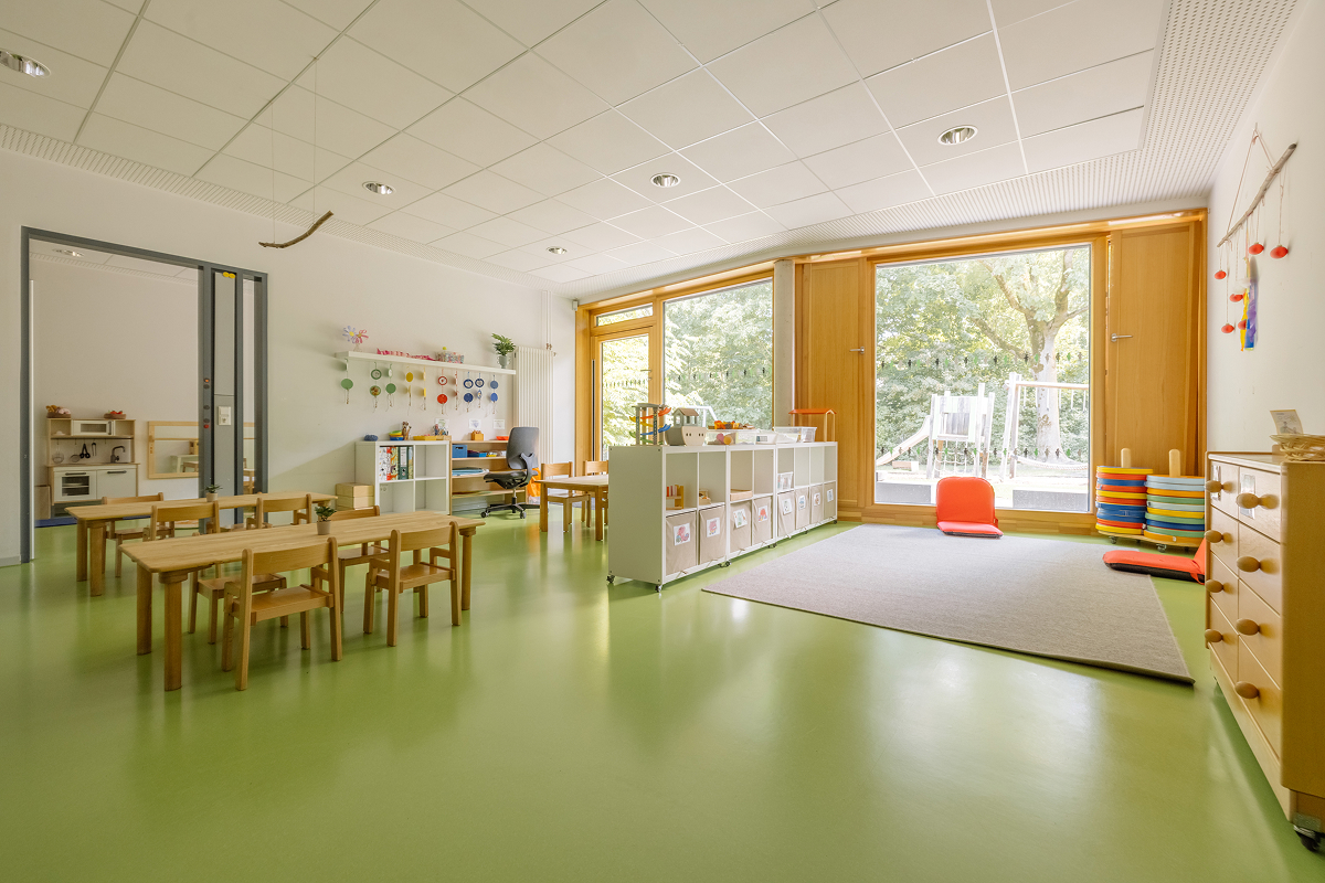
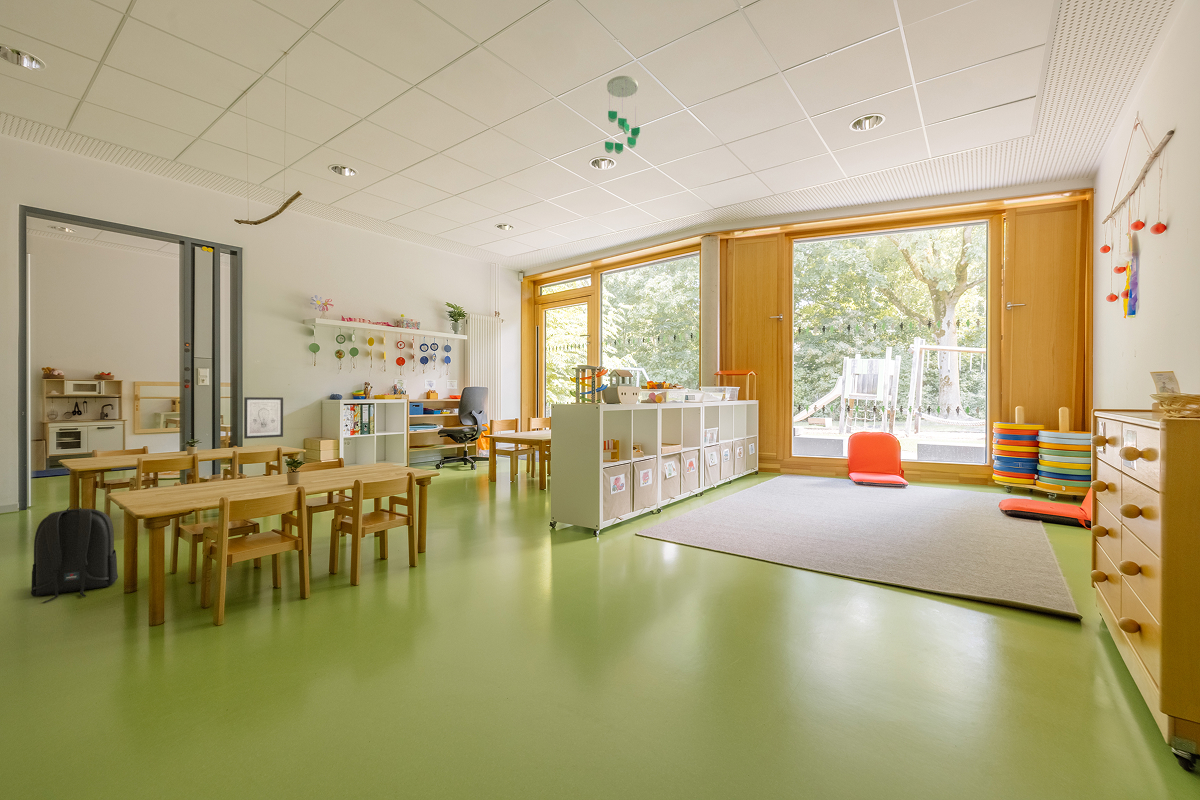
+ backpack (74, 547)
+ wall art (264, 417)
+ ceiling mobile (622, 118)
